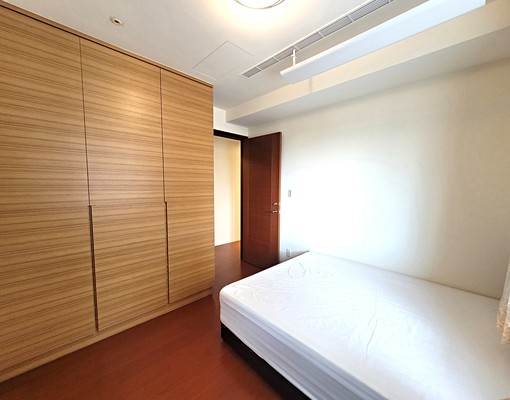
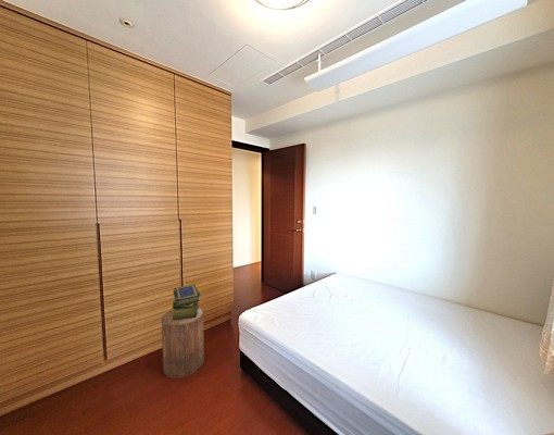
+ stack of books (186, 300)
+ stool (184, 339)
